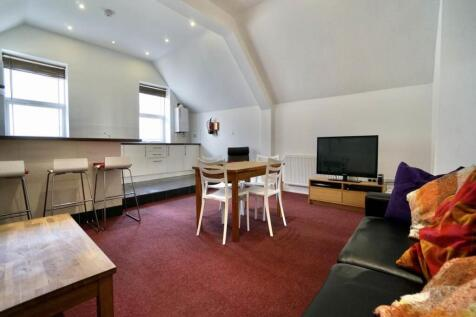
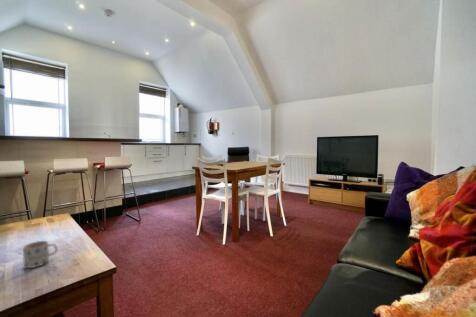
+ mug (41, 253)
